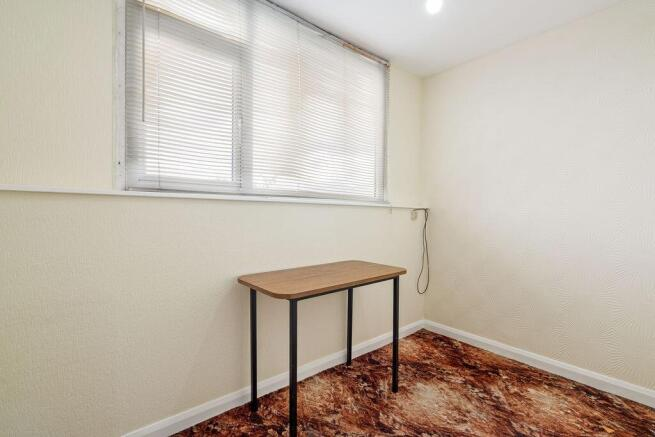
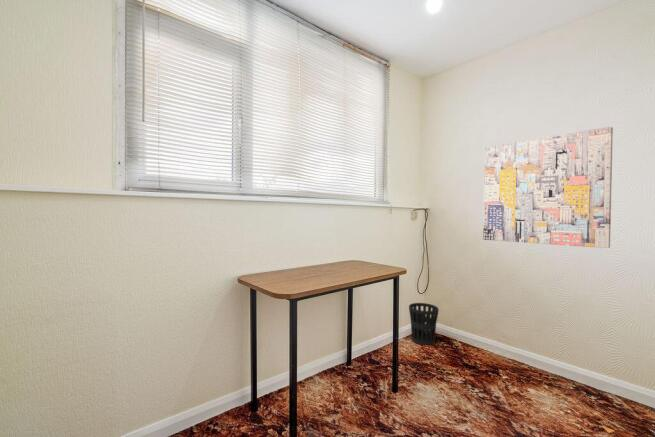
+ wastebasket (423, 323)
+ wall art (539, 191)
